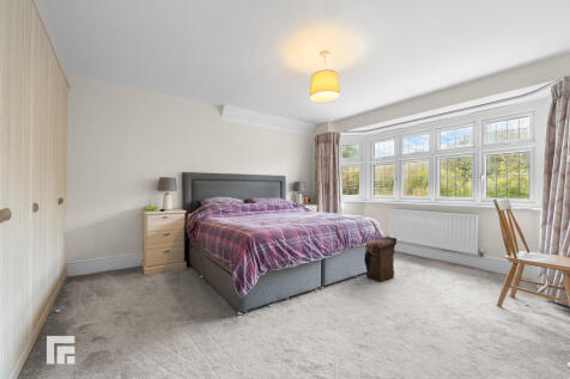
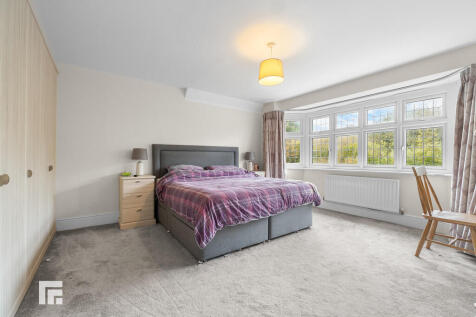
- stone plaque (380, 257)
